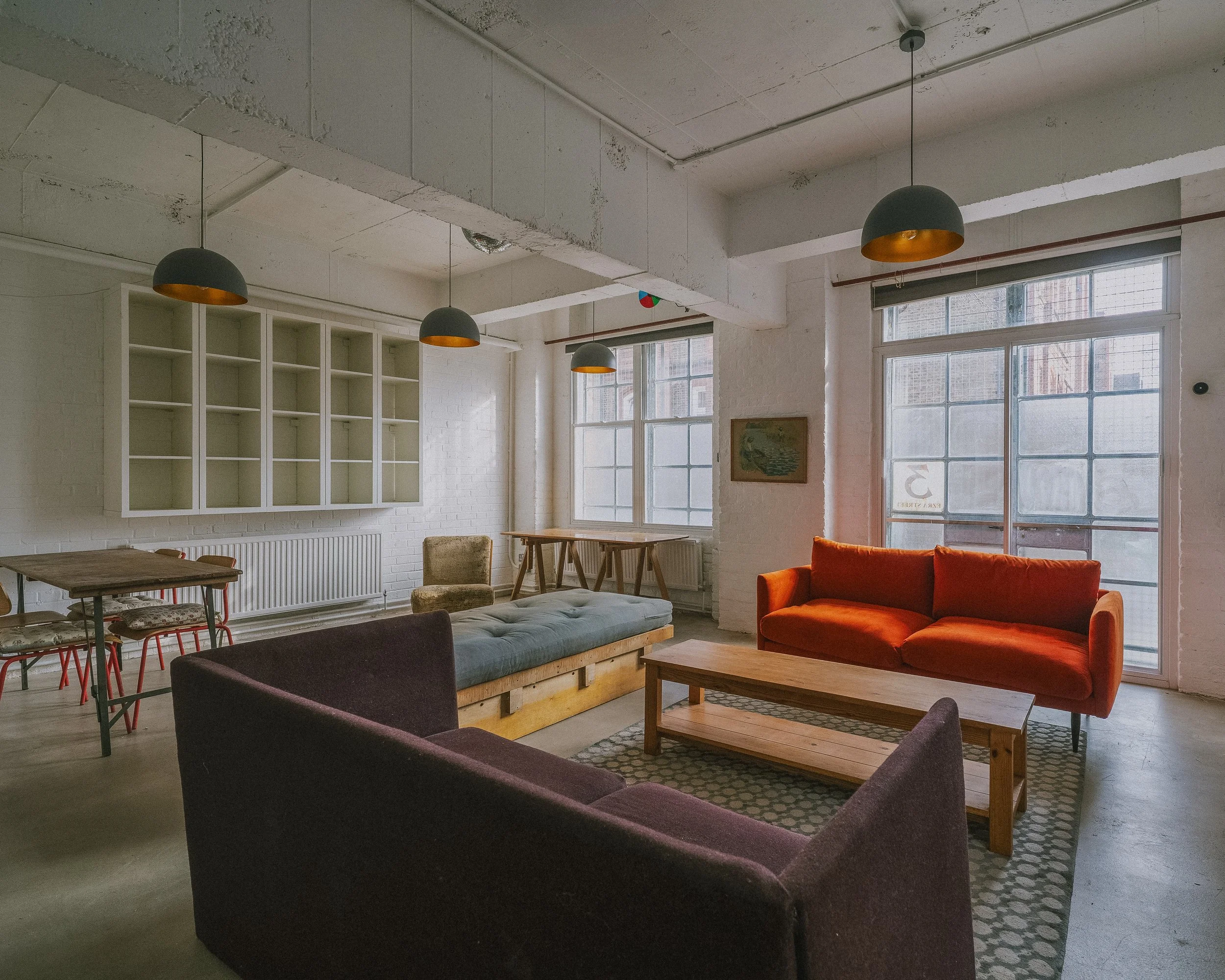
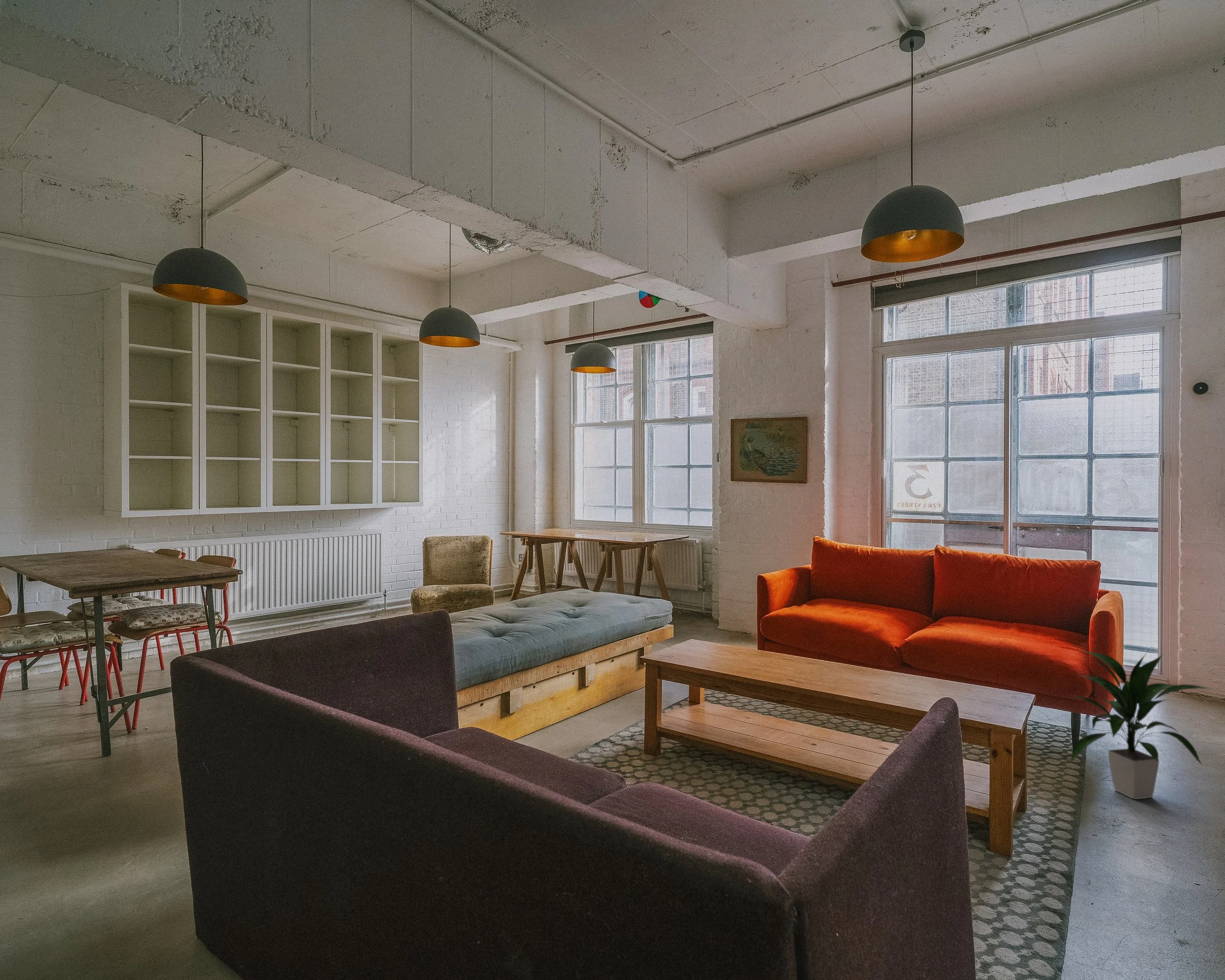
+ indoor plant (1126, 719)
